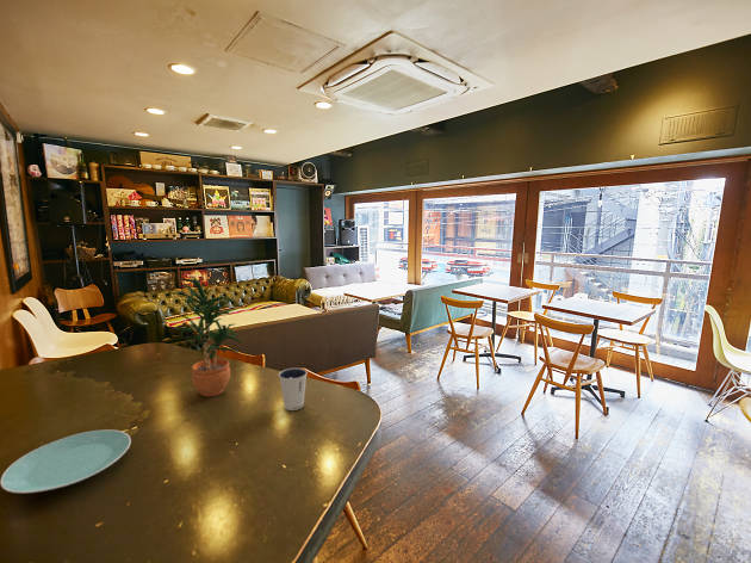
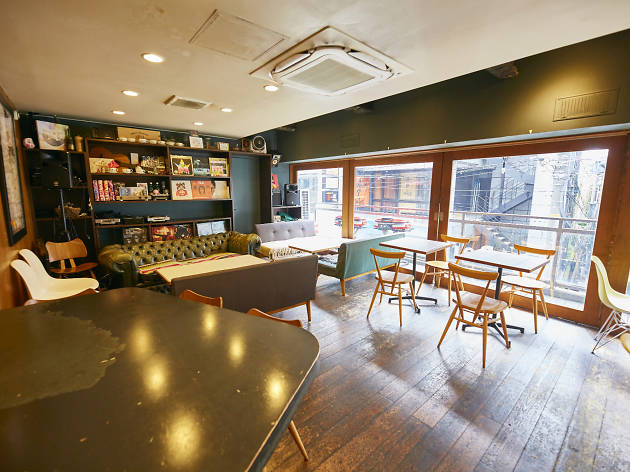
- potted plant (209, 333)
- plate (72, 460)
- dixie cup (293, 389)
